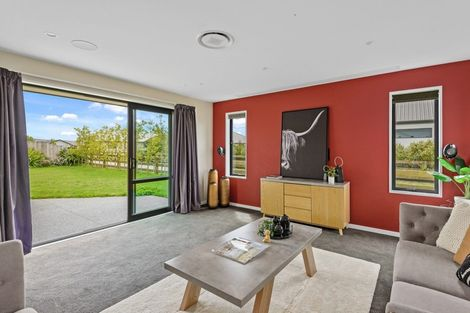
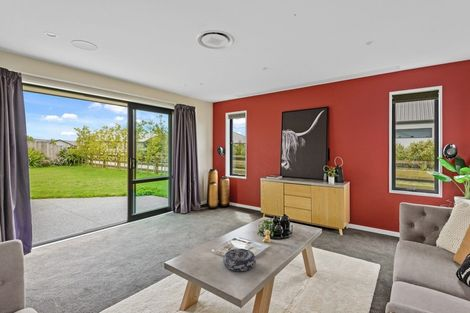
+ decorative bowl (239, 259)
